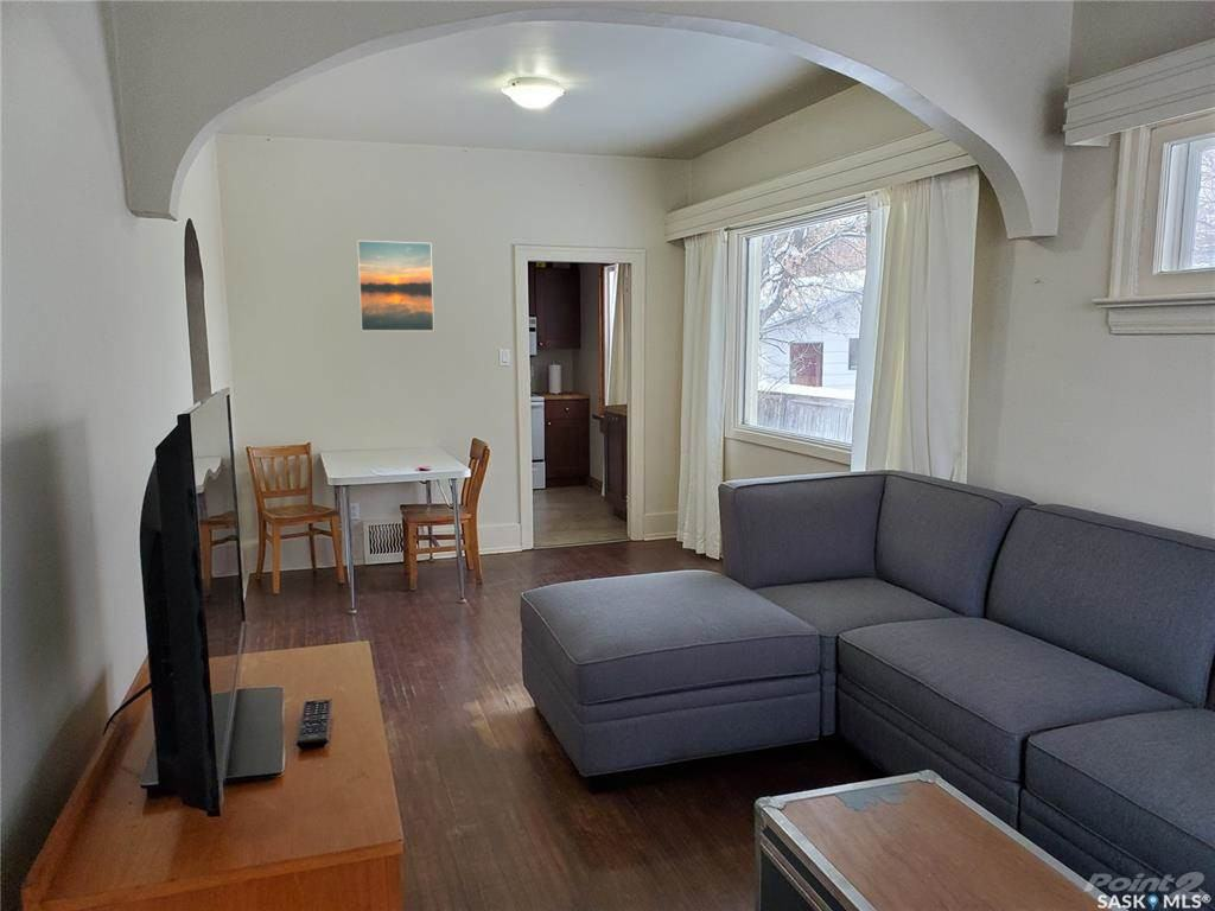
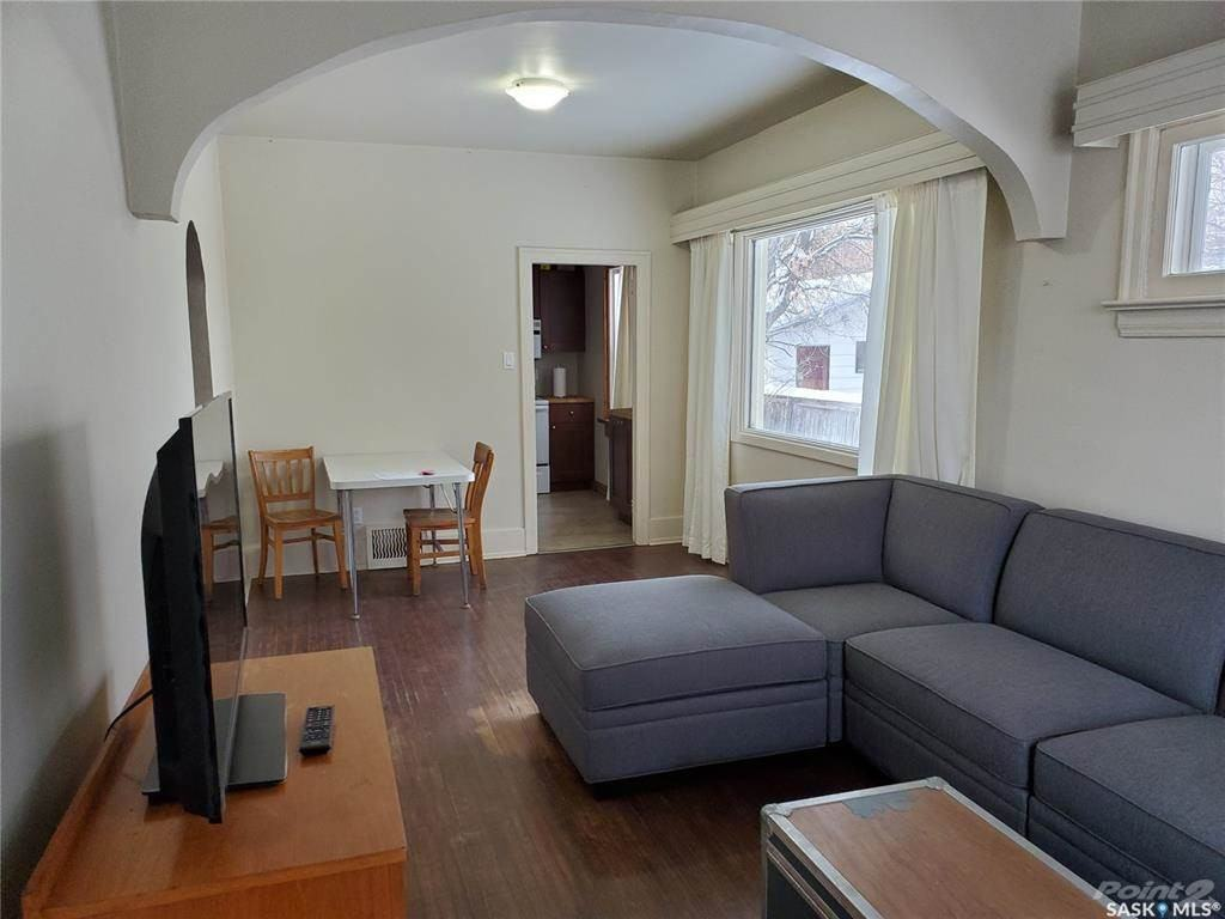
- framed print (396, 286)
